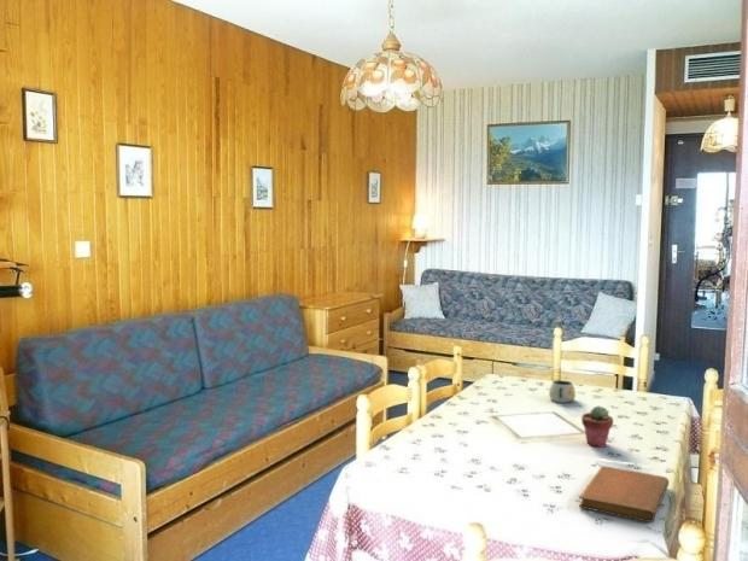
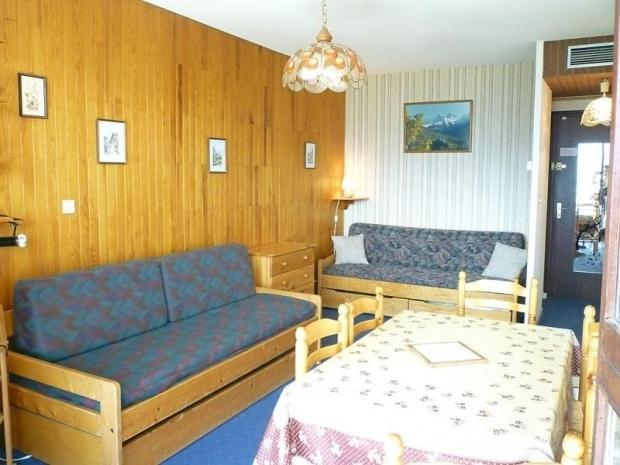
- potted succulent (597, 425)
- notebook (625, 491)
- mug (561, 392)
